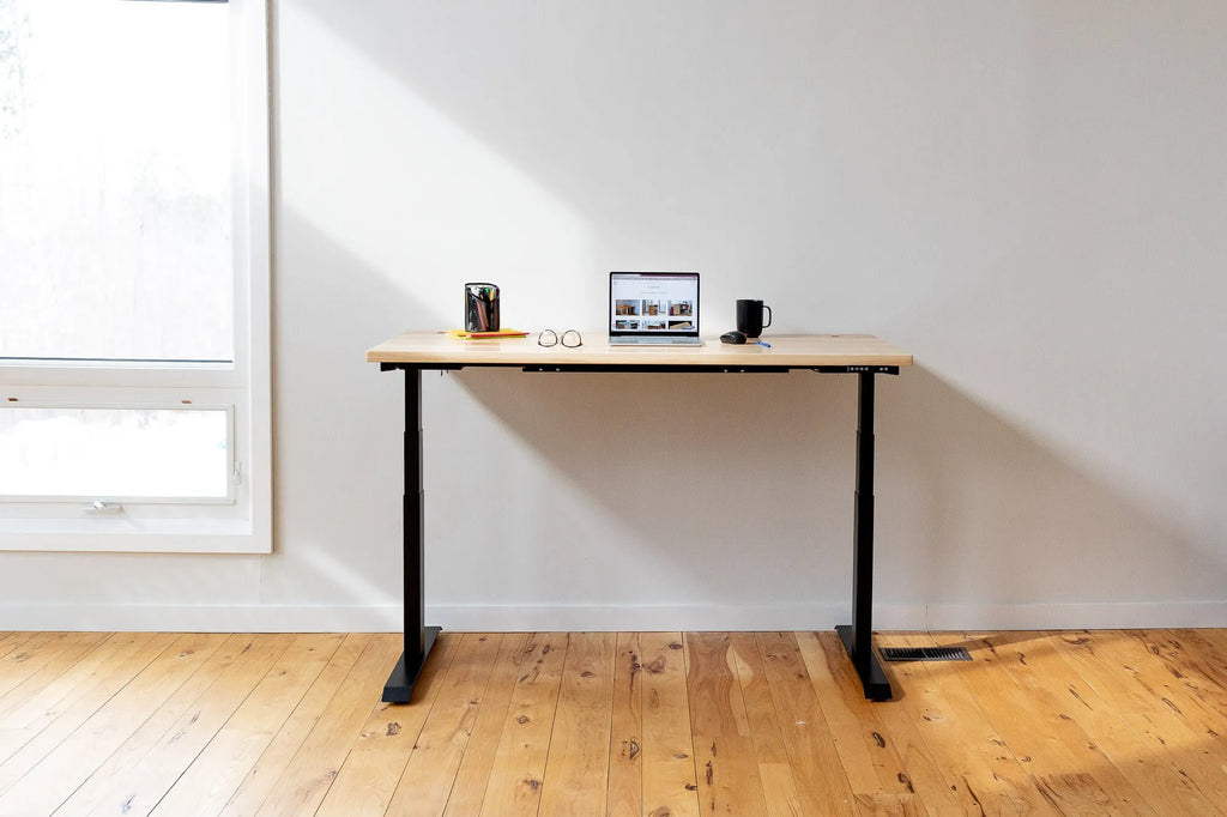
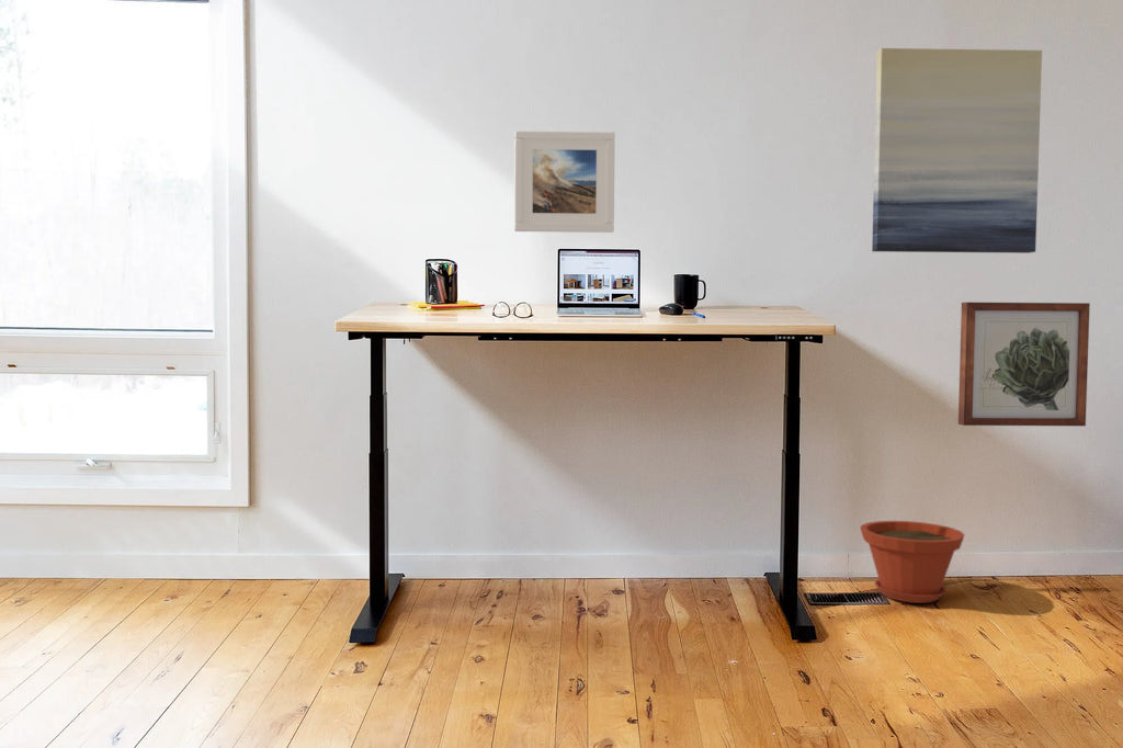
+ wall art (955, 151)
+ plant pot (910, 563)
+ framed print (564, 181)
+ wall art (1023, 364)
